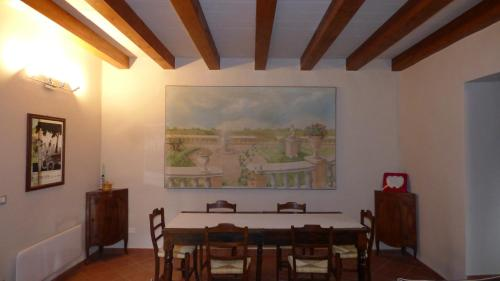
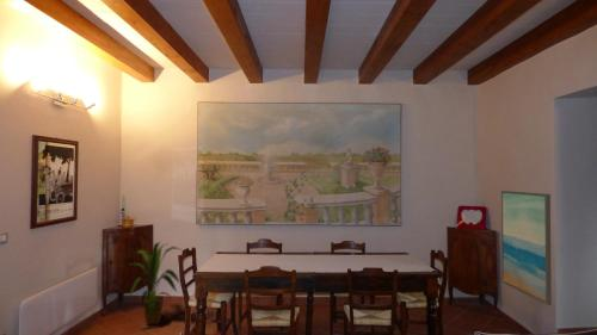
+ wall art (523, 242)
+ house plant (155, 278)
